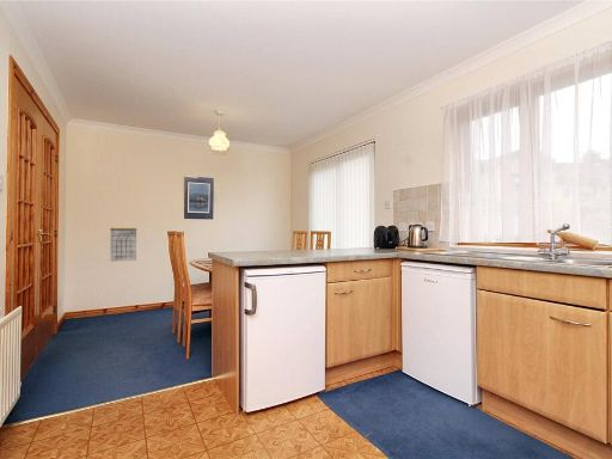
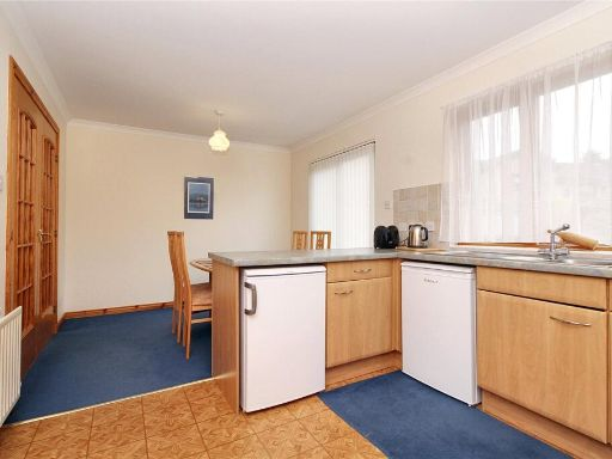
- calendar (123, 240)
